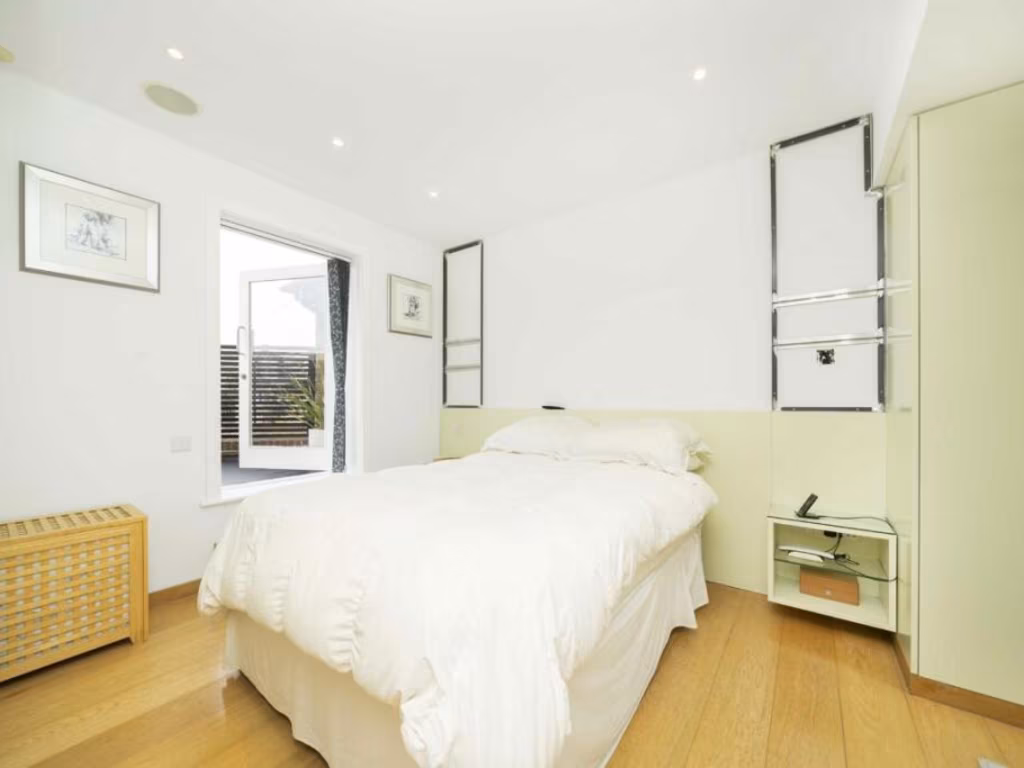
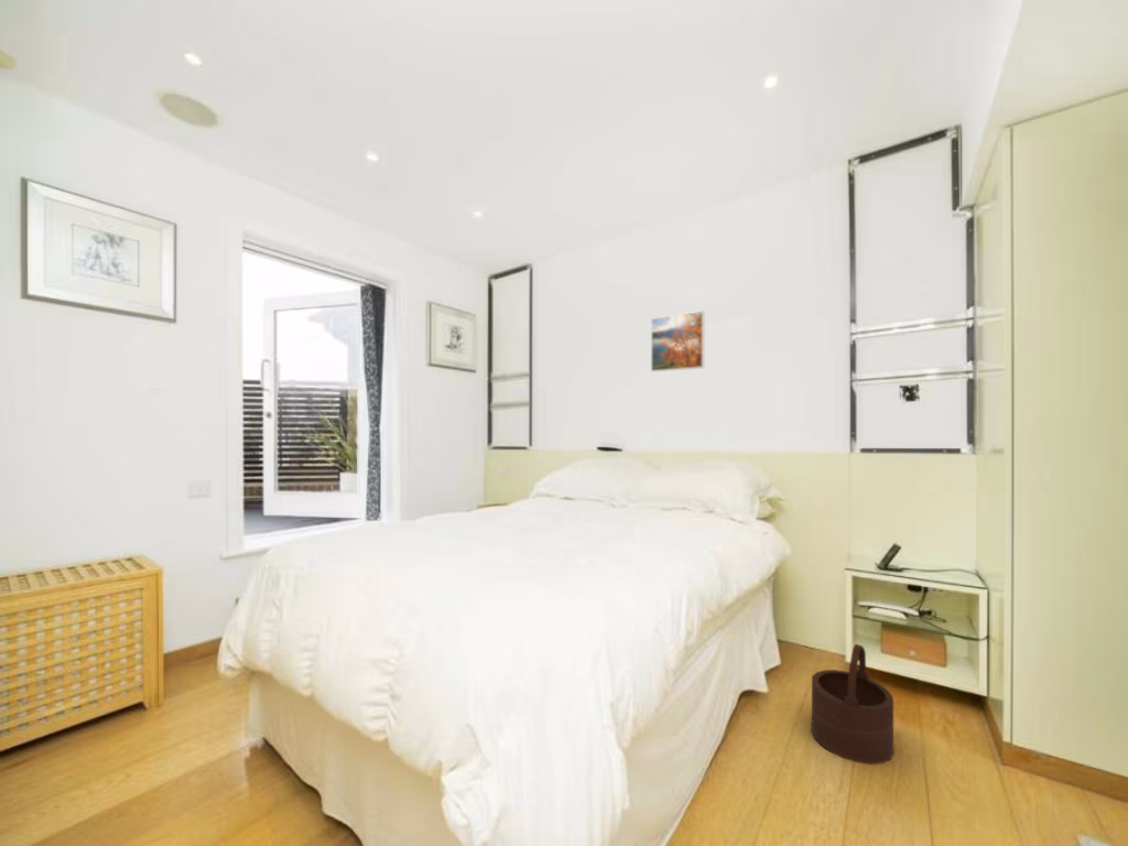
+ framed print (676, 341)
+ wooden bucket (850, 692)
